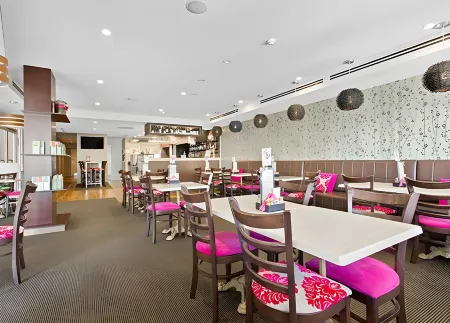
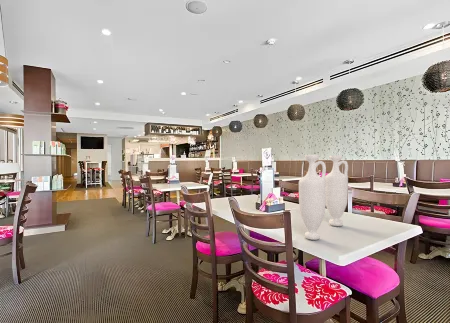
+ vase (325, 193)
